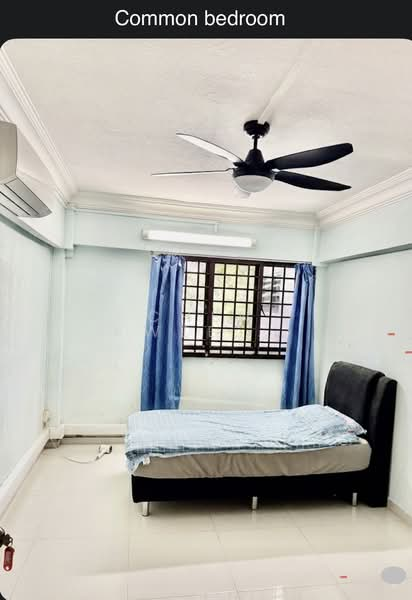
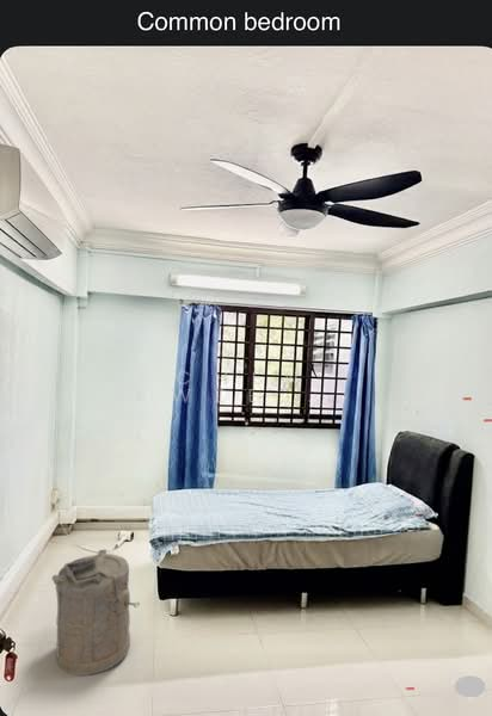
+ laundry hamper (97, 604)
